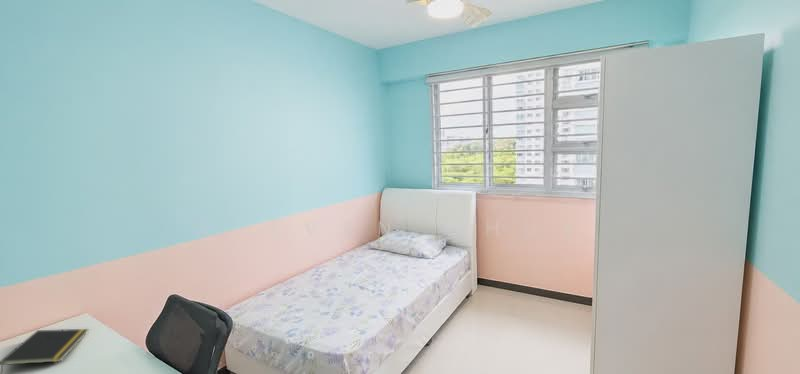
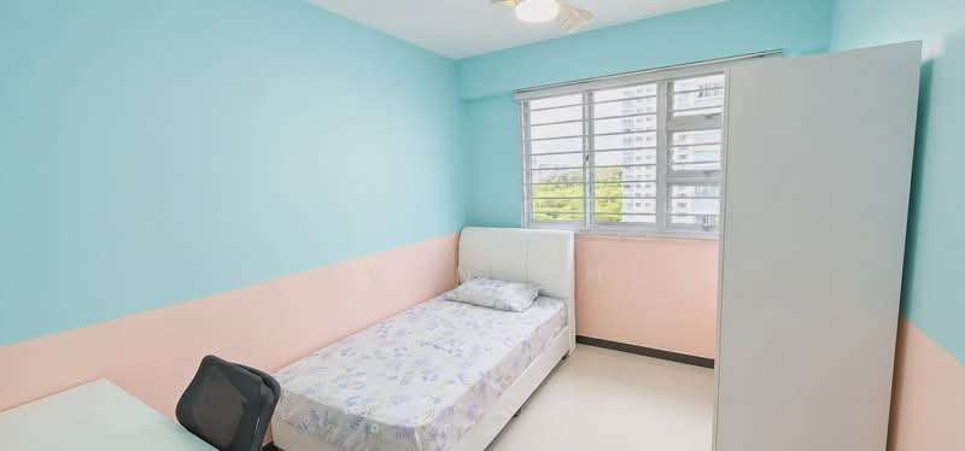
- notepad (48, 345)
